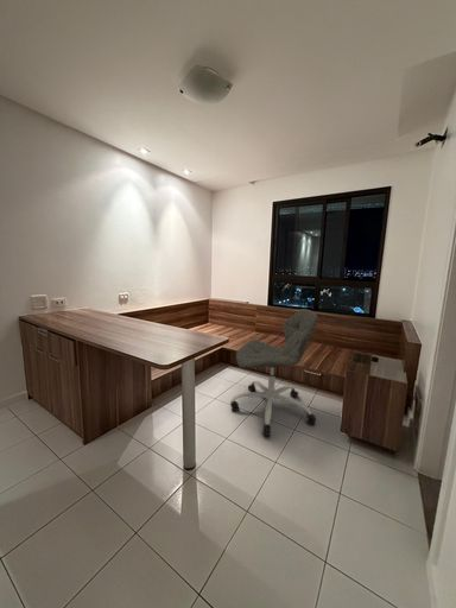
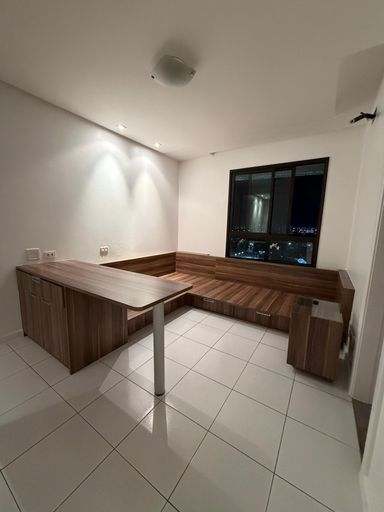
- office chair (274, 360)
